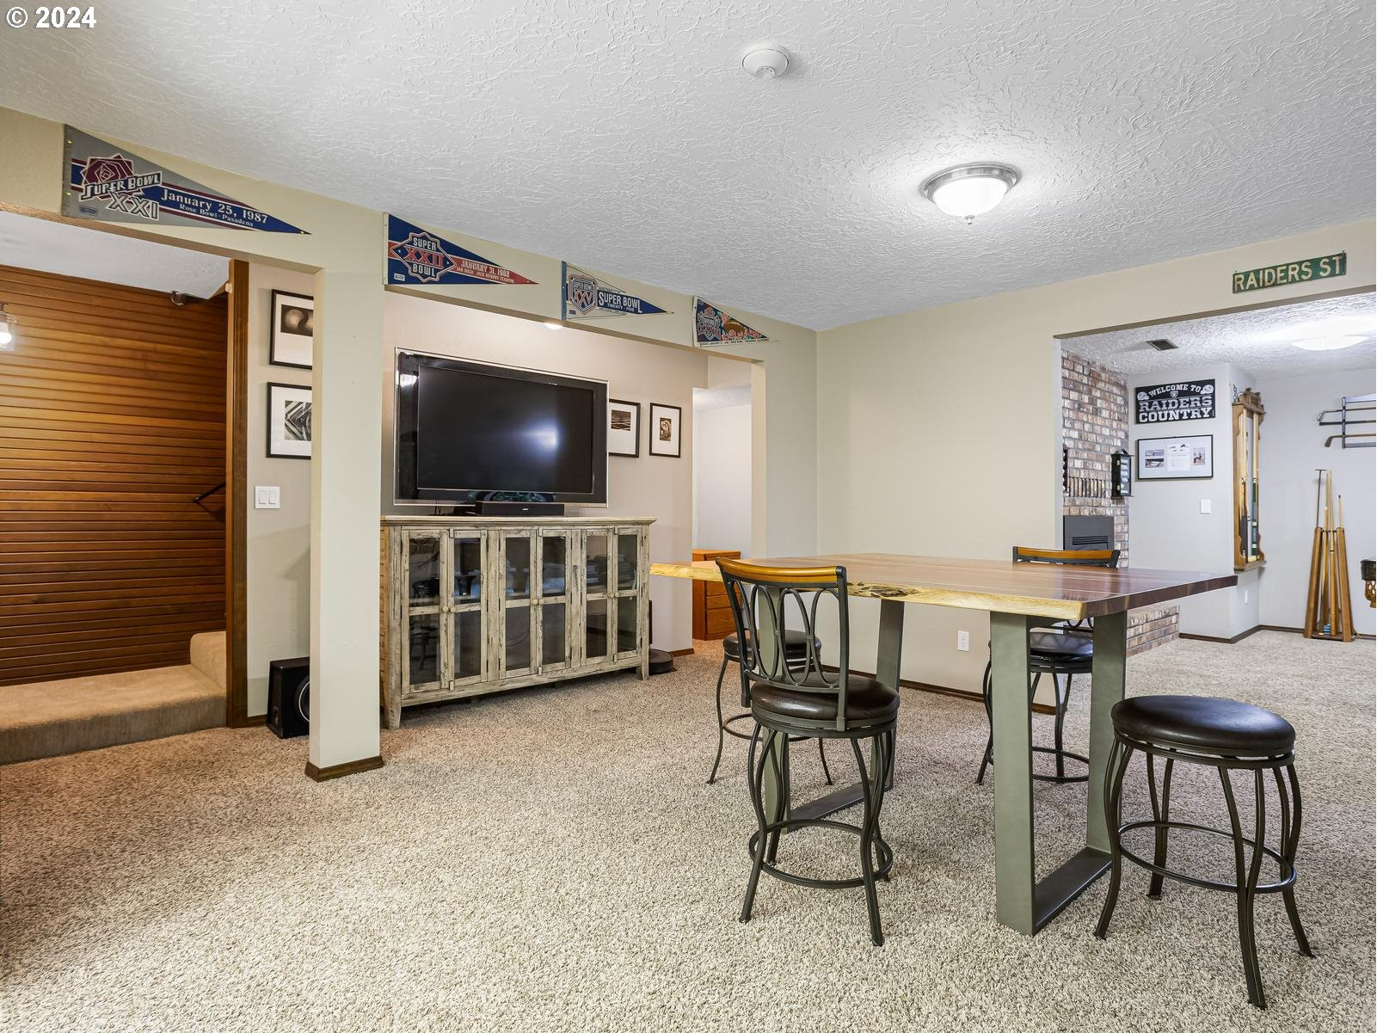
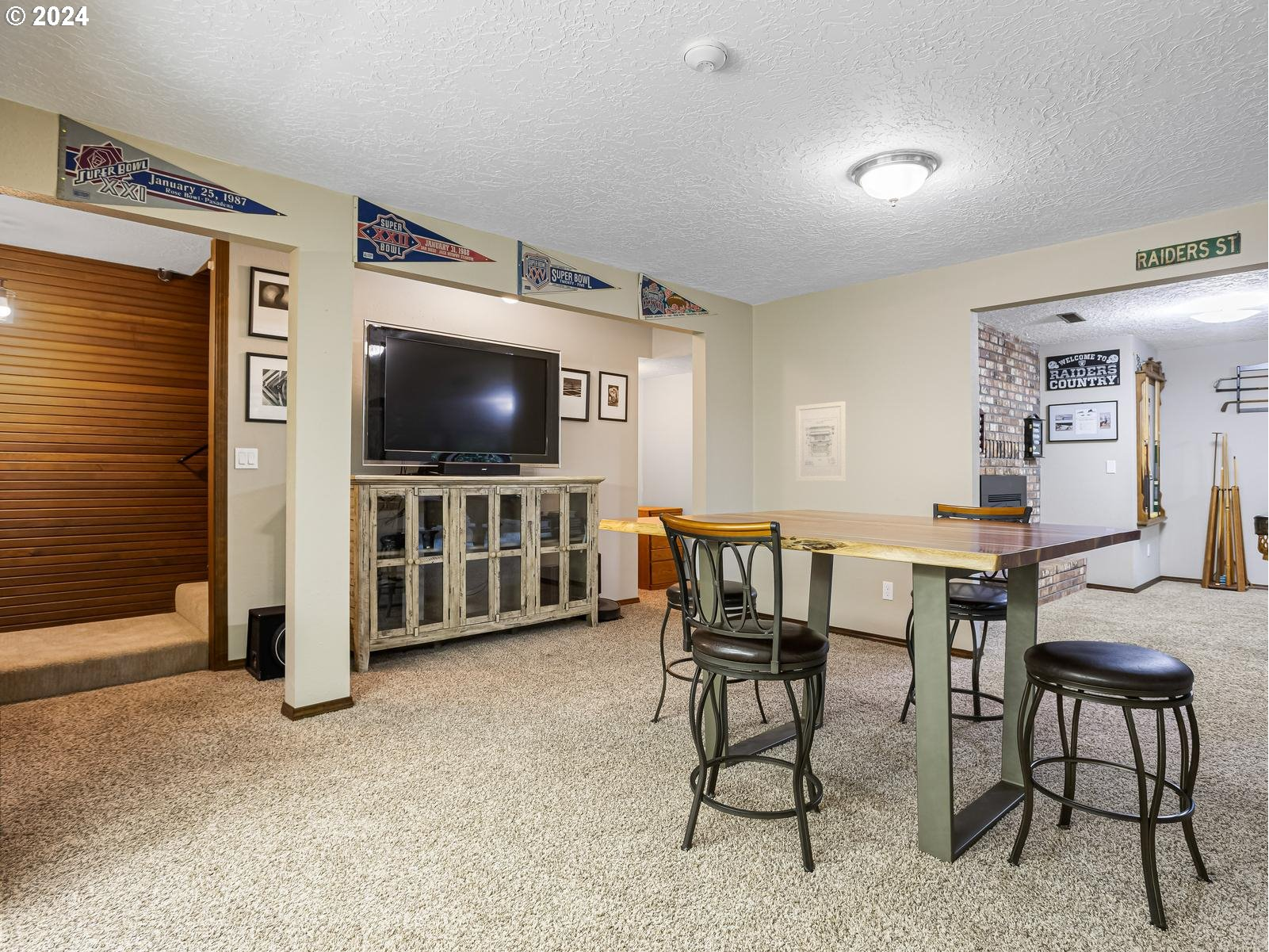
+ wall art (820, 442)
